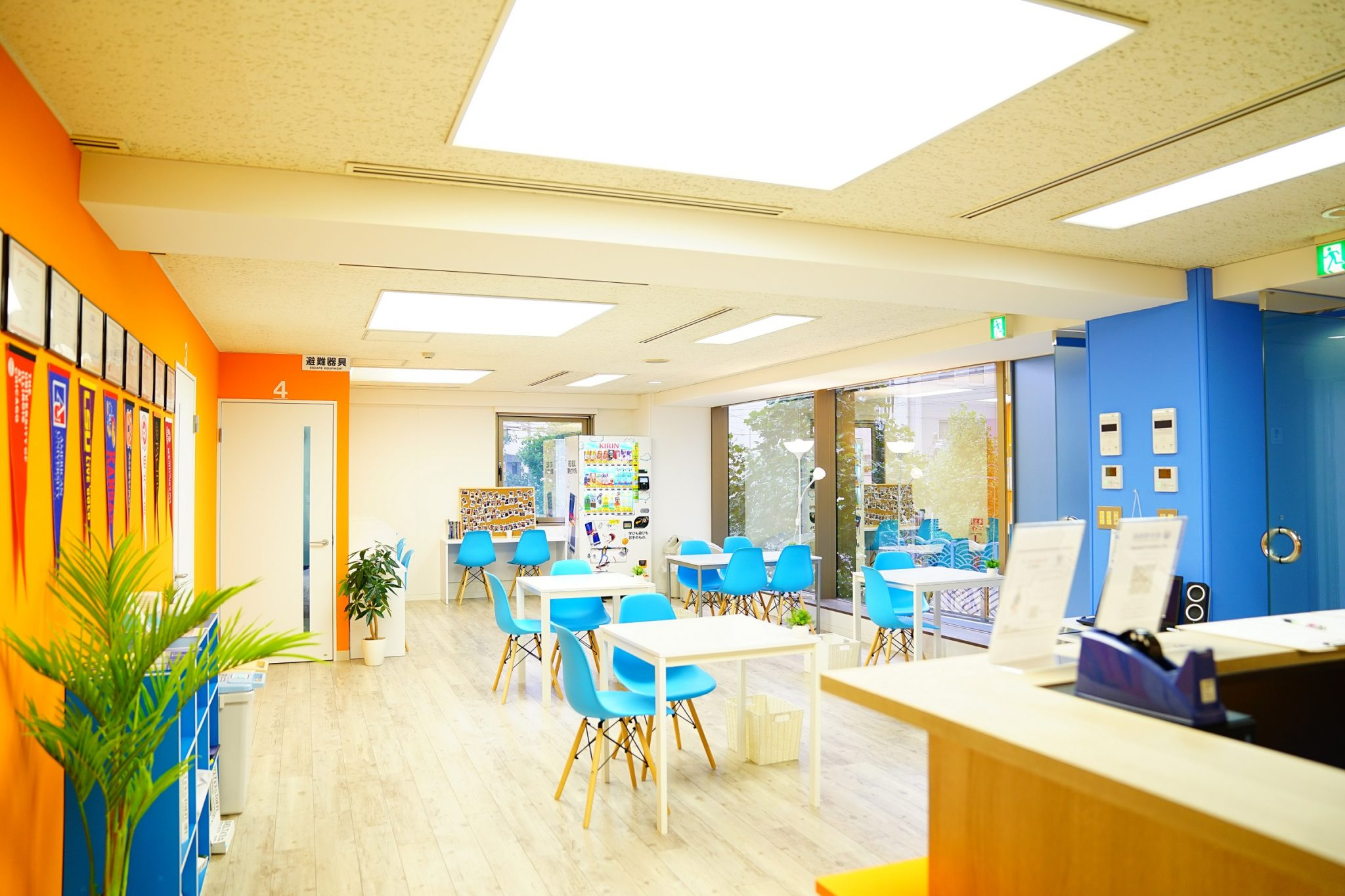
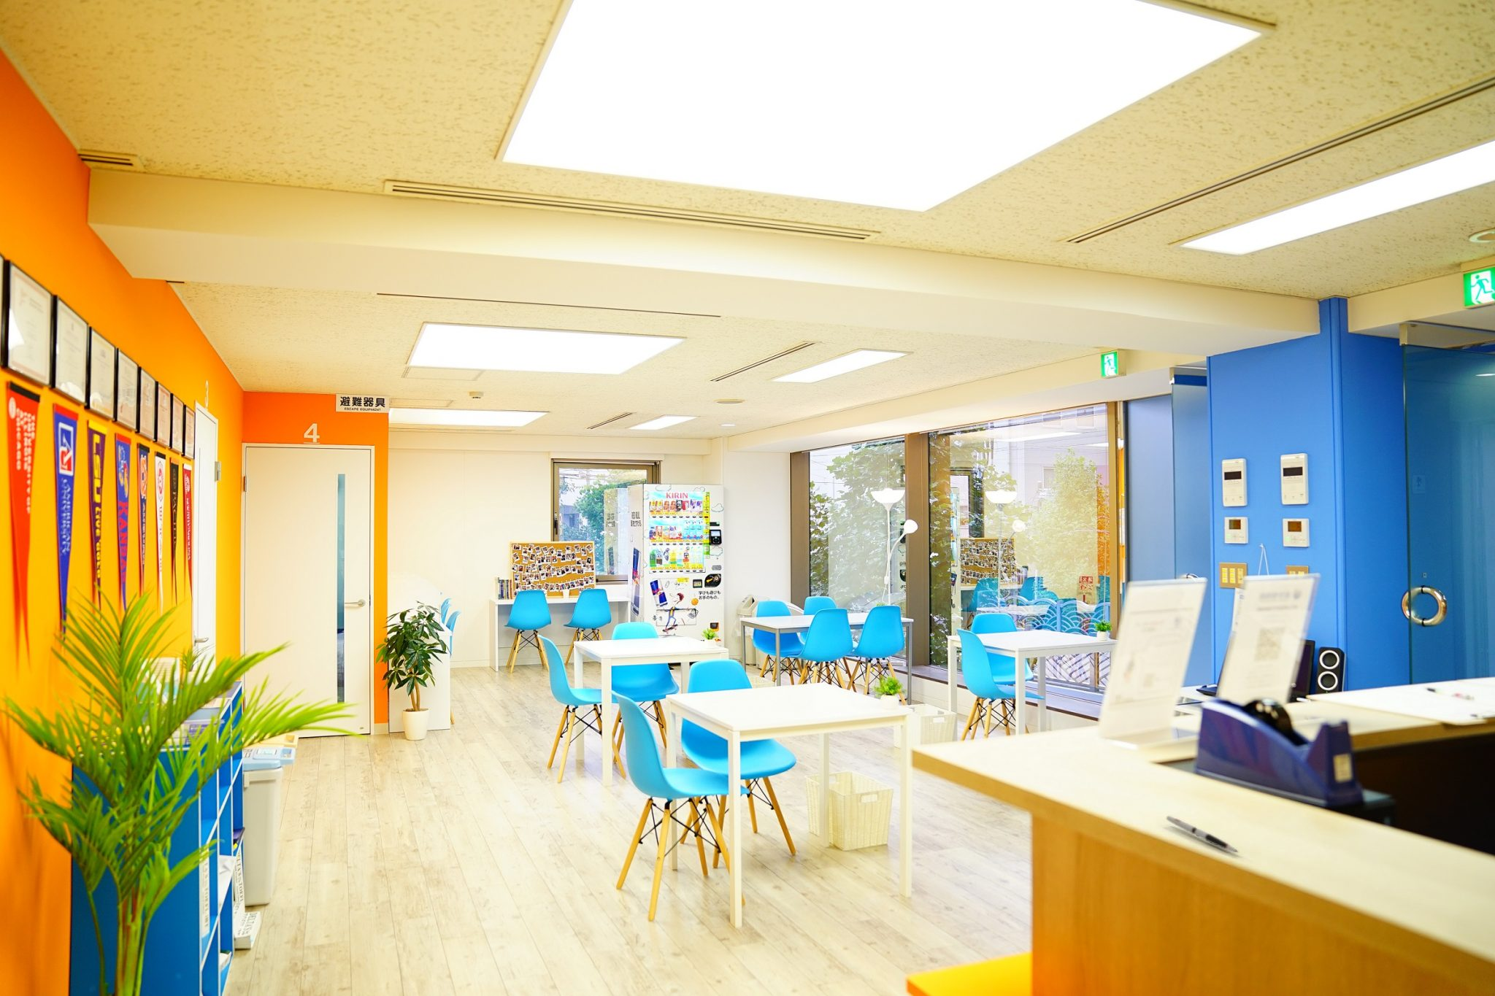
+ pen (1202, 834)
